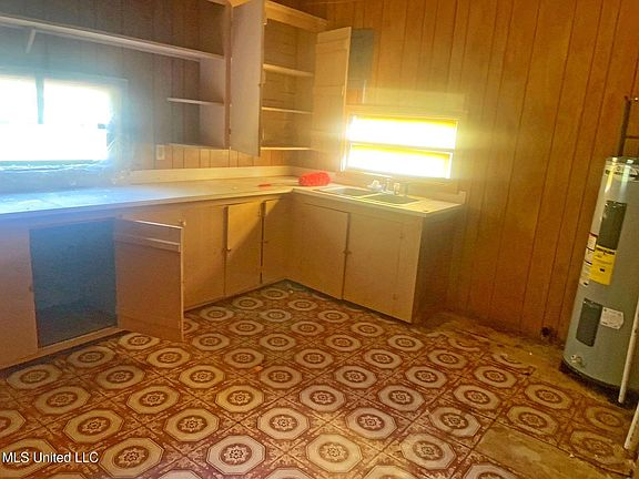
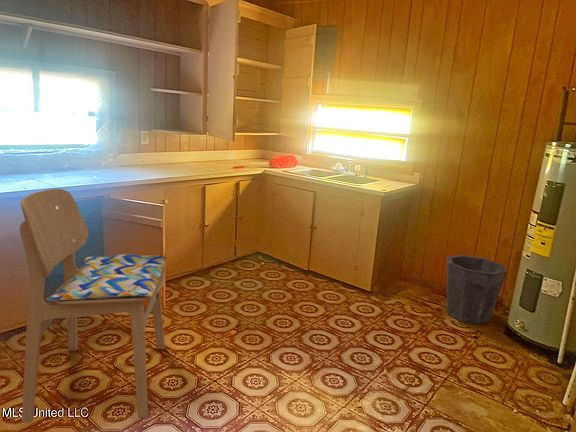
+ waste bin (471, 289)
+ dining chair (101, 292)
